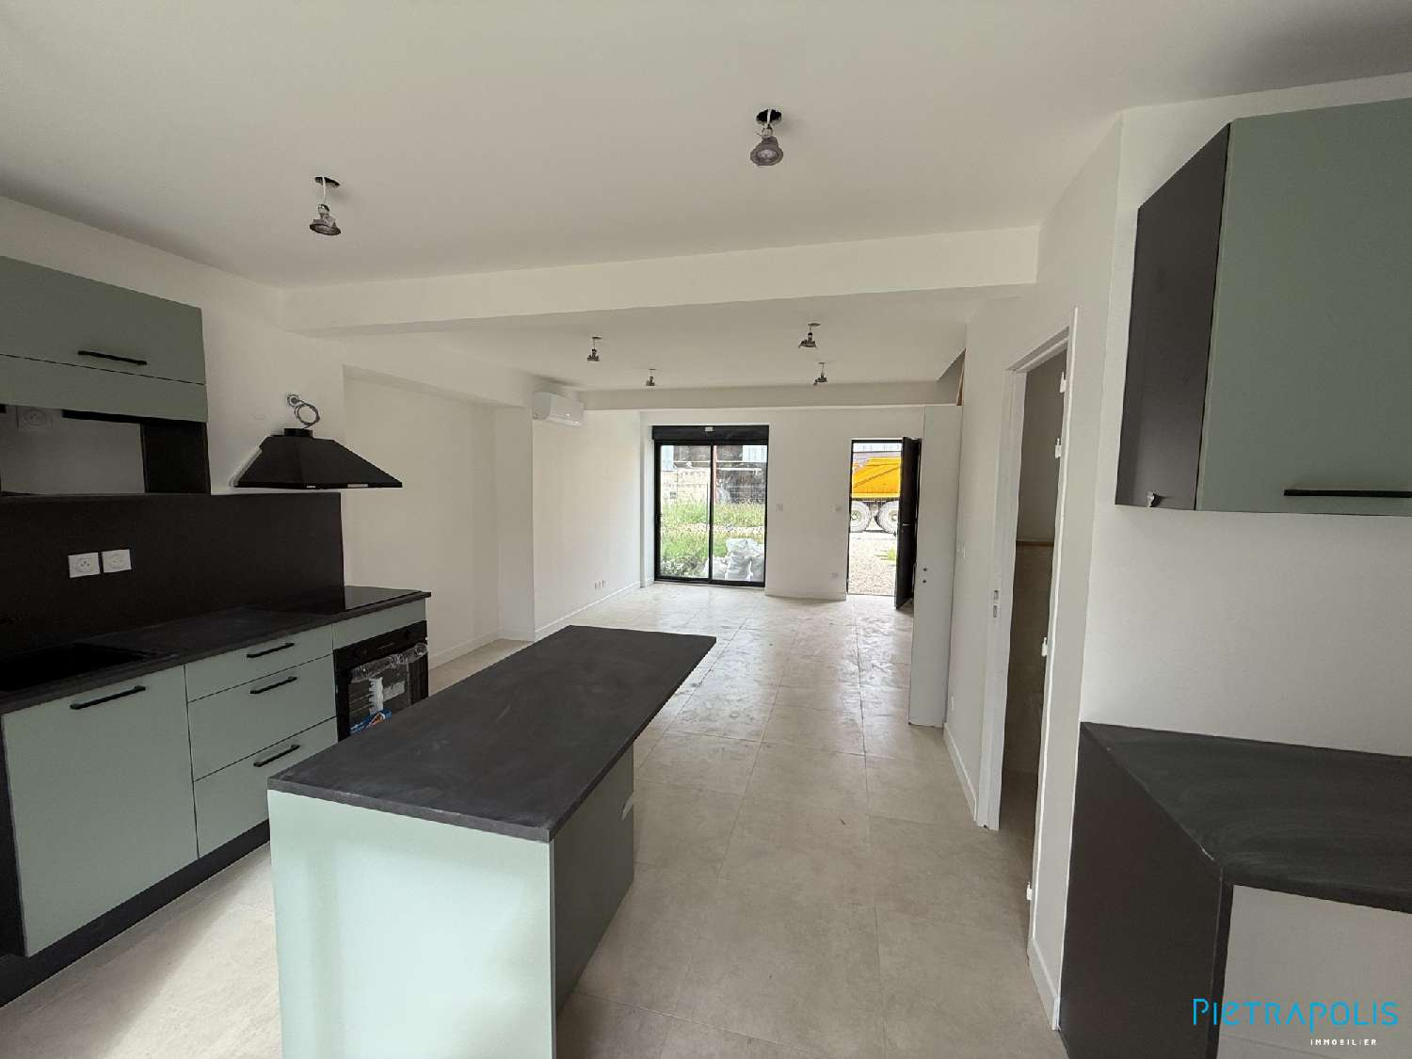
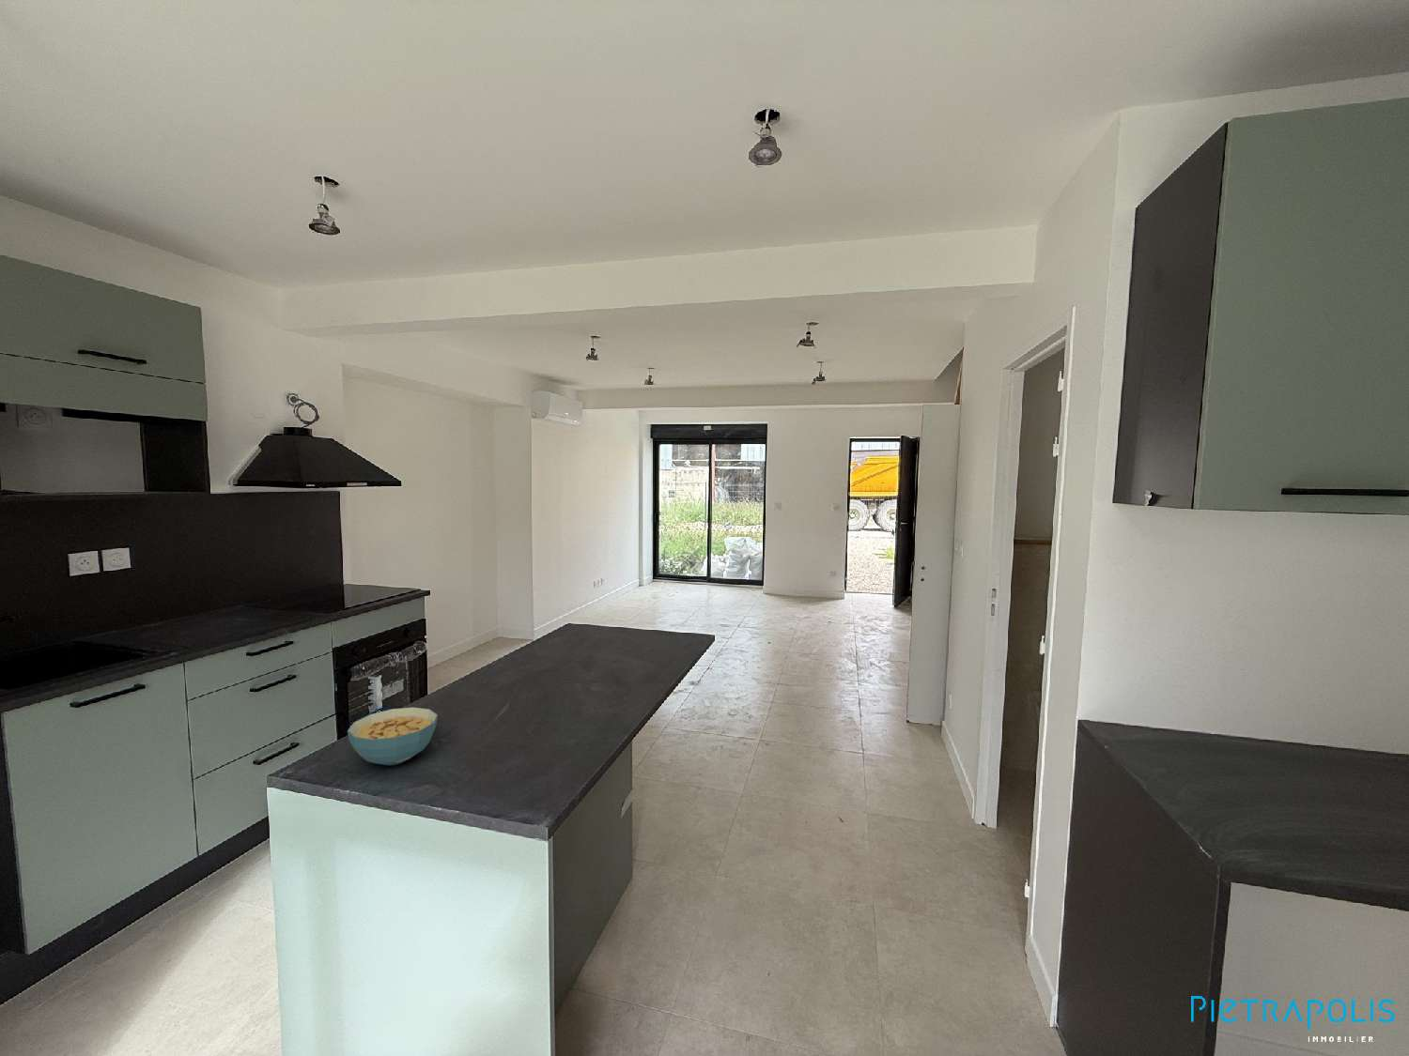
+ cereal bowl (395, 741)
